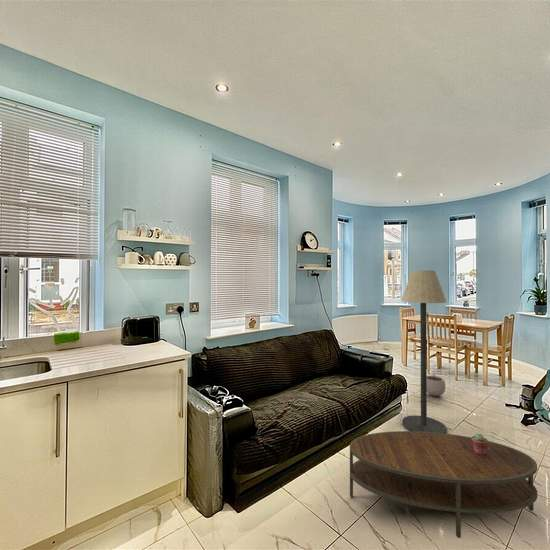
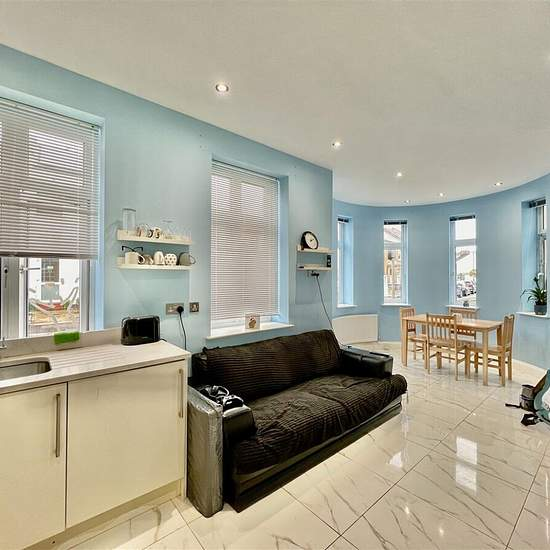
- coffee table (438, 477)
- potted succulent (479, 442)
- floor lamp (423, 348)
- plant pot (434, 382)
